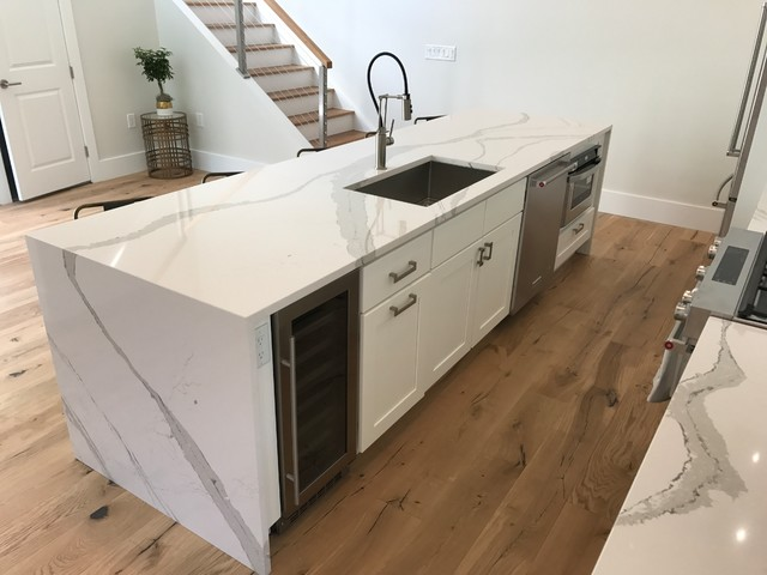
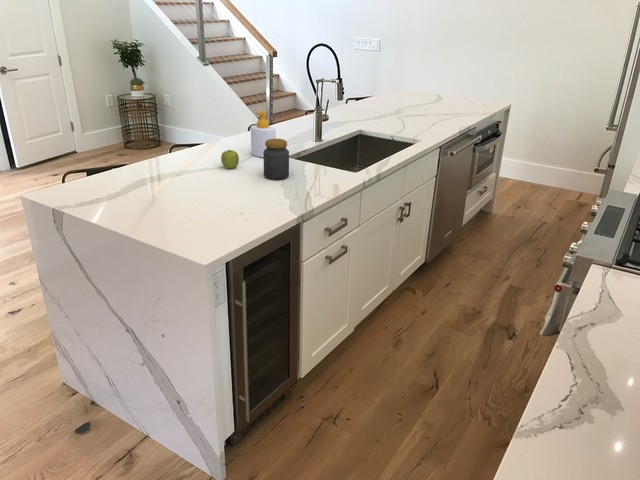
+ fruit (230, 158)
+ soap bottle (263, 133)
+ jar (276, 158)
